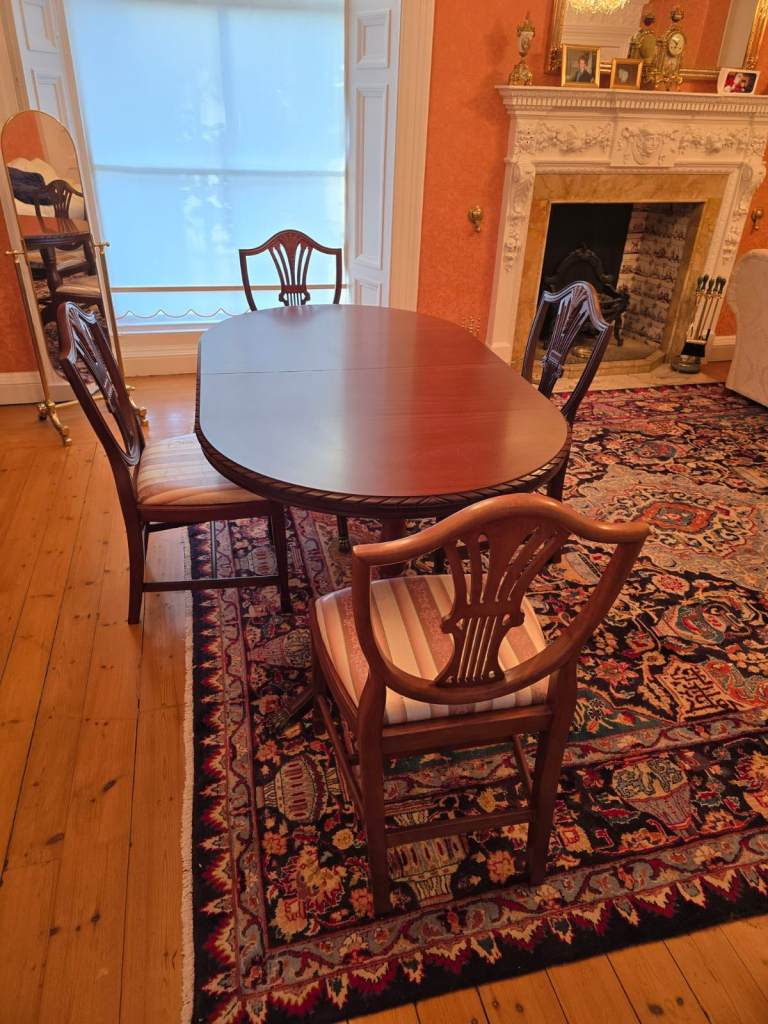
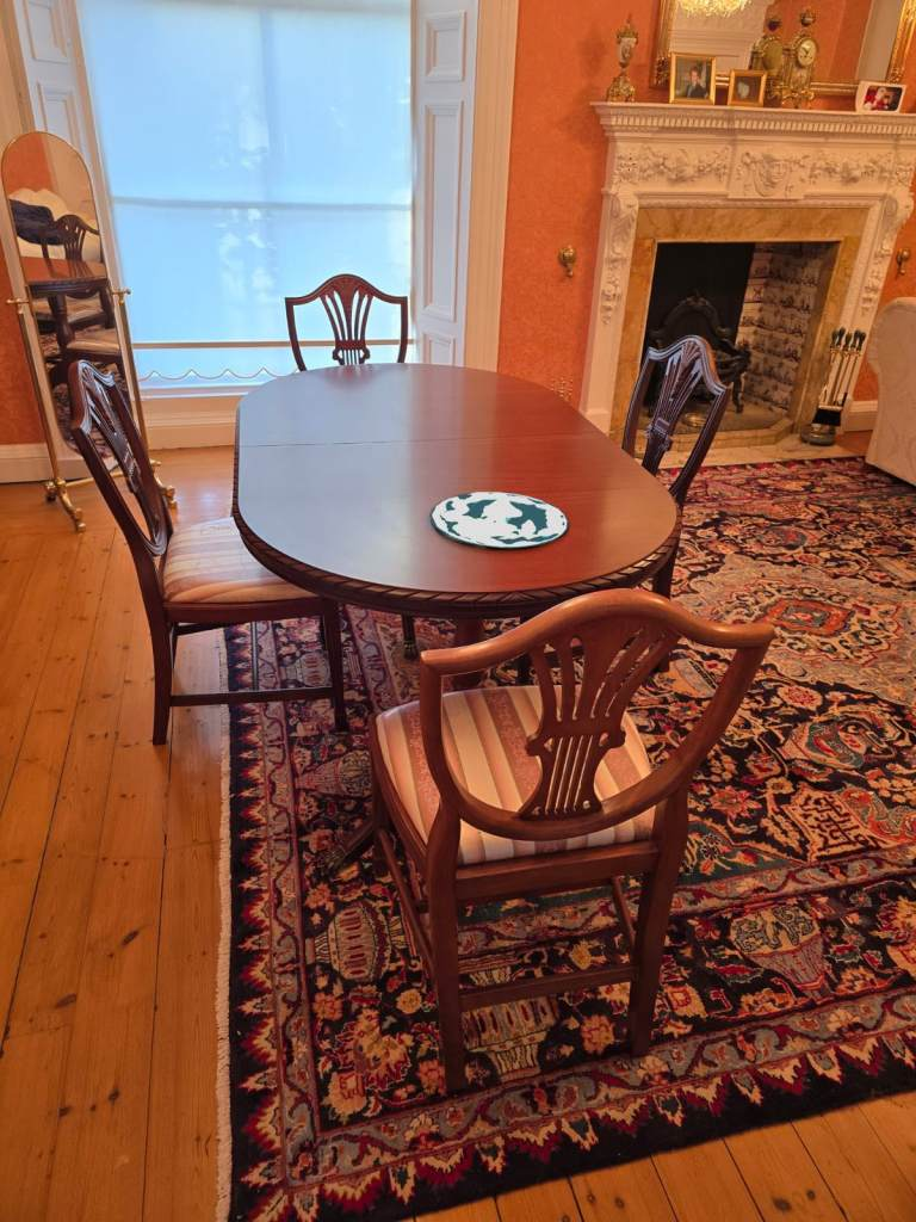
+ plate (499, 512)
